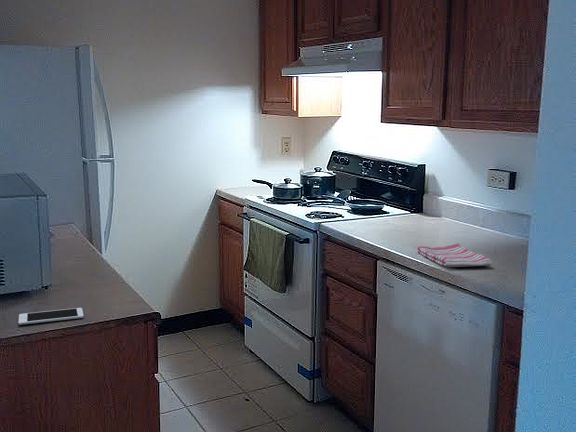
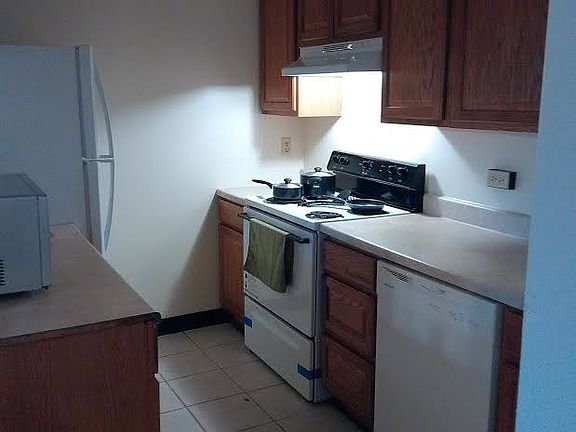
- dish towel (452, 255)
- cell phone (51, 315)
